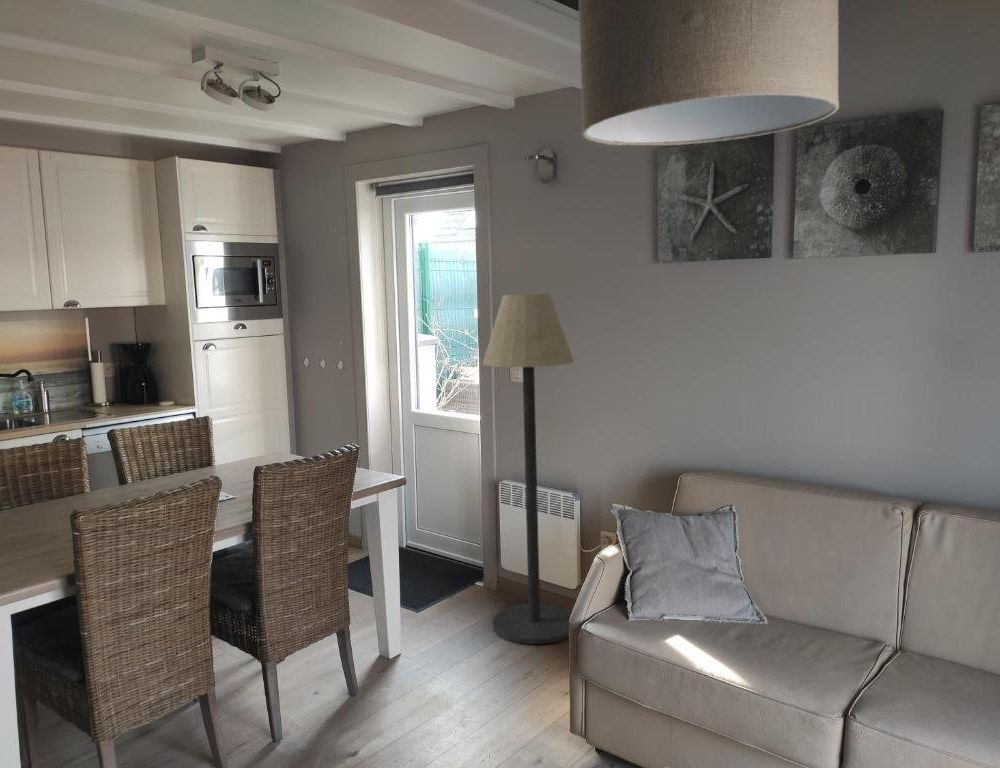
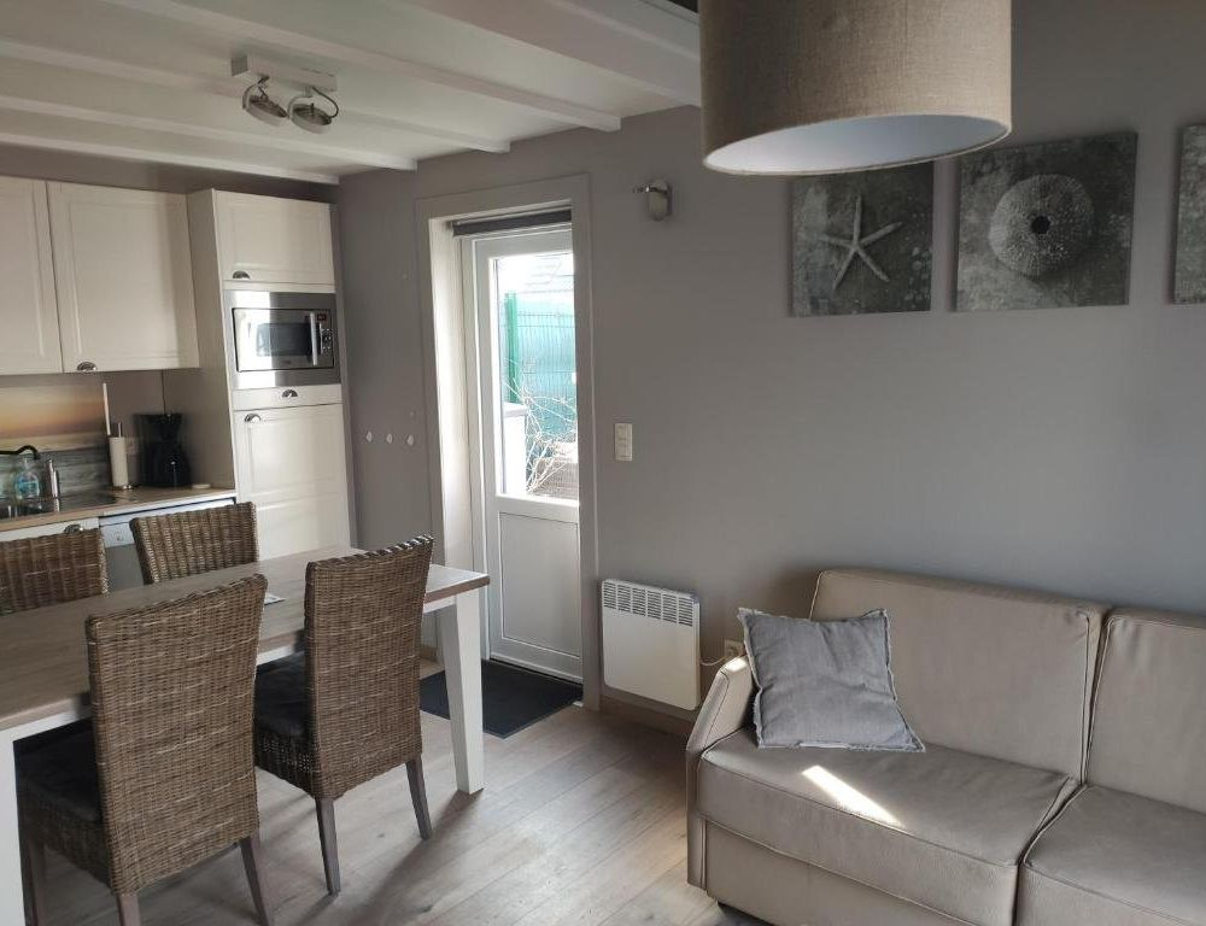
- floor lamp (530, 464)
